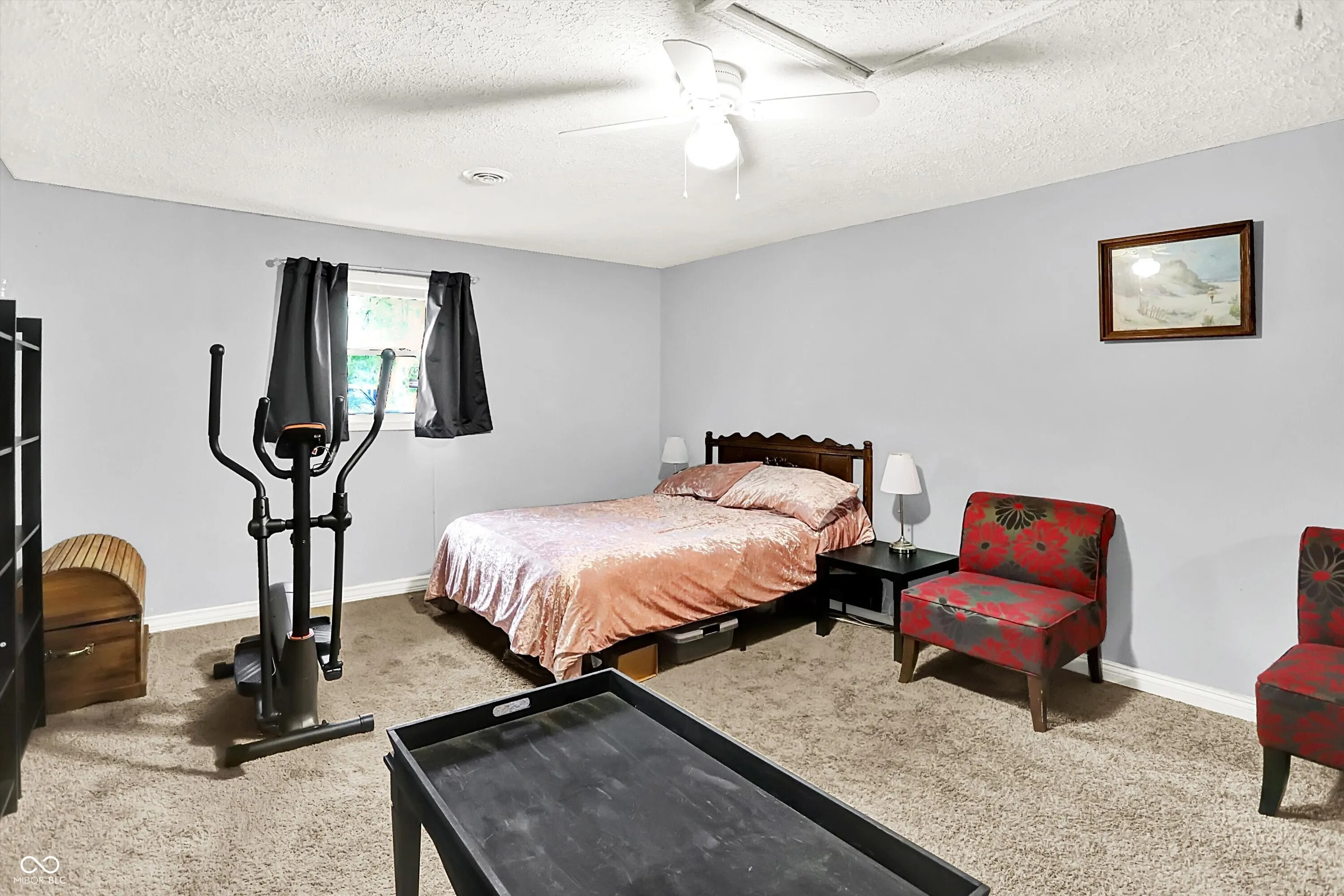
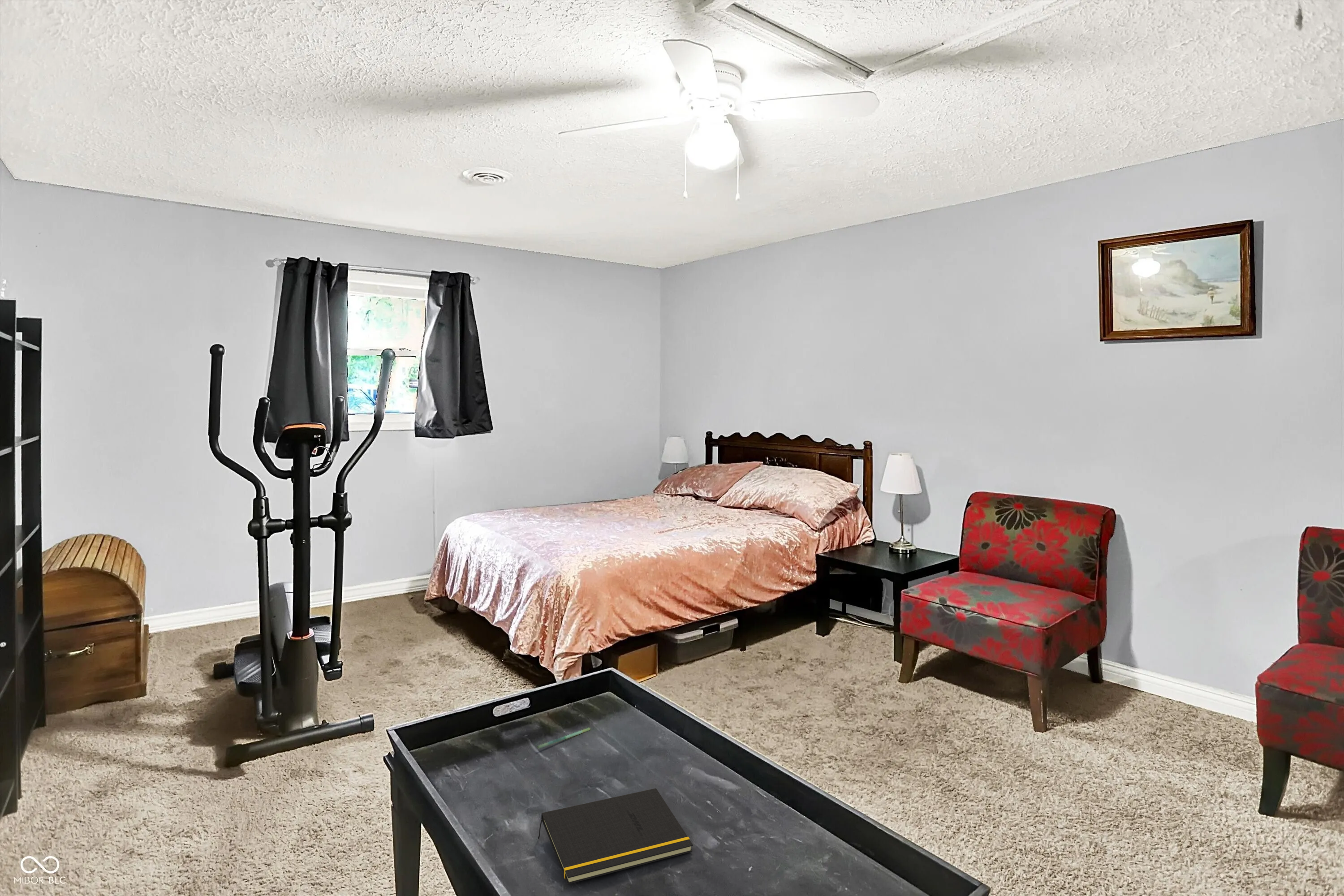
+ notepad (616, 831)
+ pen (564, 738)
